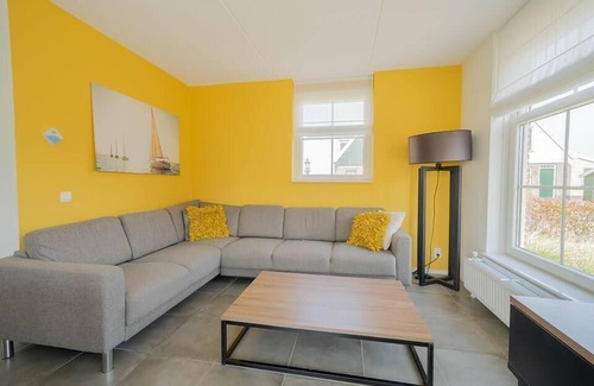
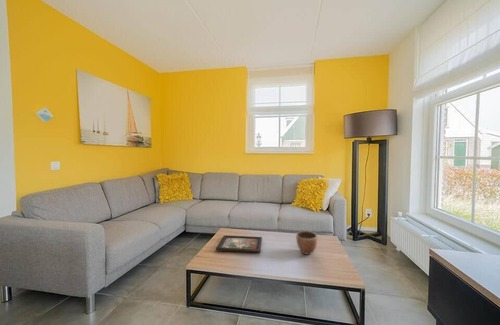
+ decorative tray (240, 243)
+ decorative bowl (306, 243)
